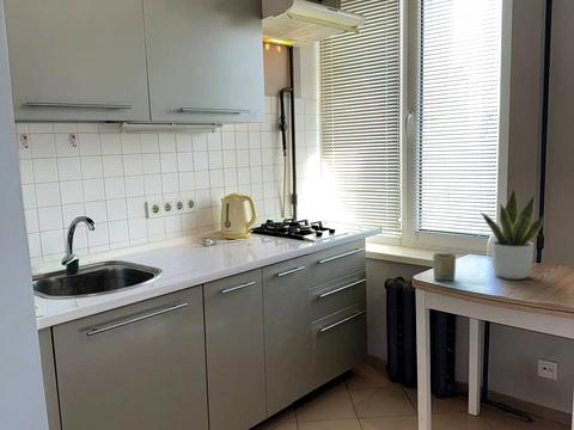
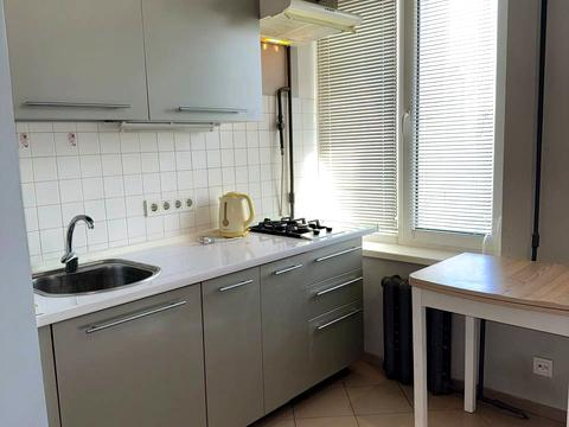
- cup (444, 266)
- potted plant (511, 231)
